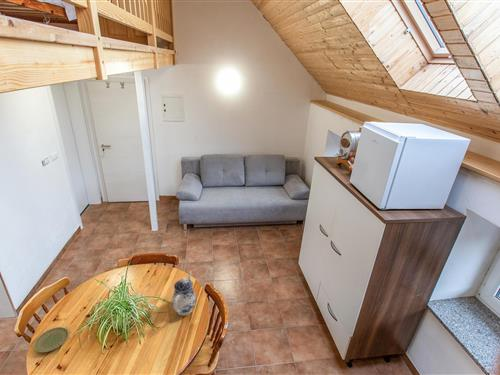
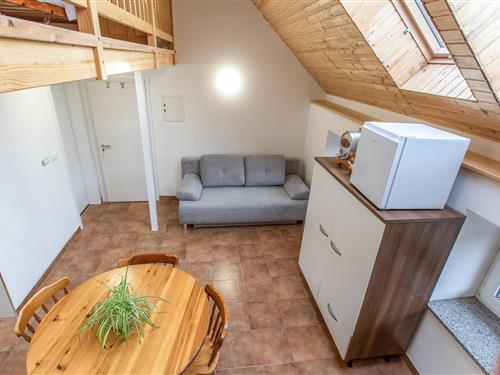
- plate (52, 340)
- teapot (183, 294)
